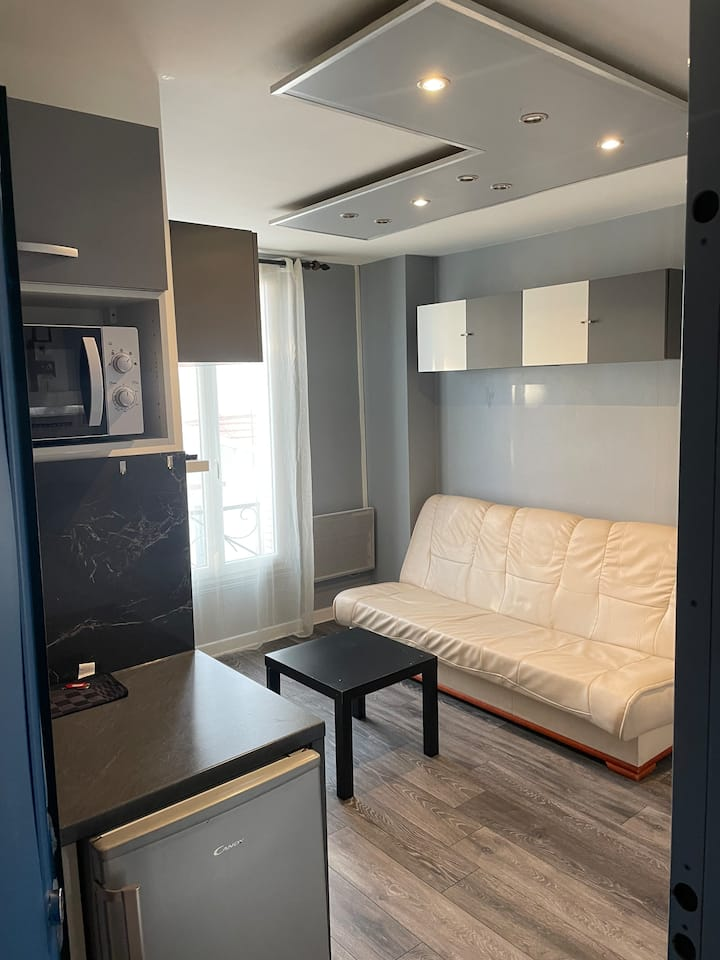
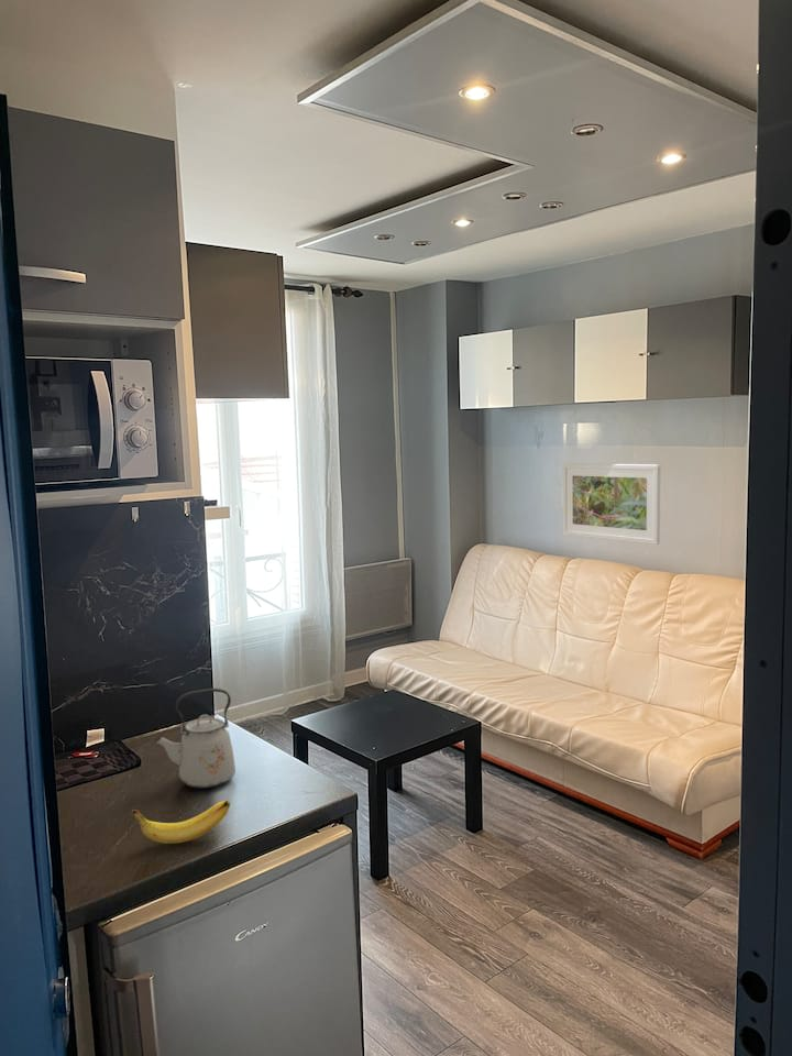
+ kettle (194, 737)
+ banana (183, 822)
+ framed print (608, 502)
